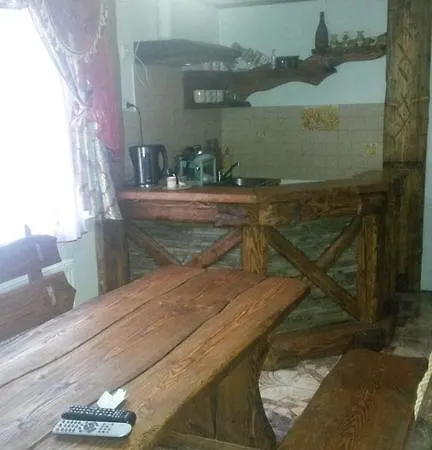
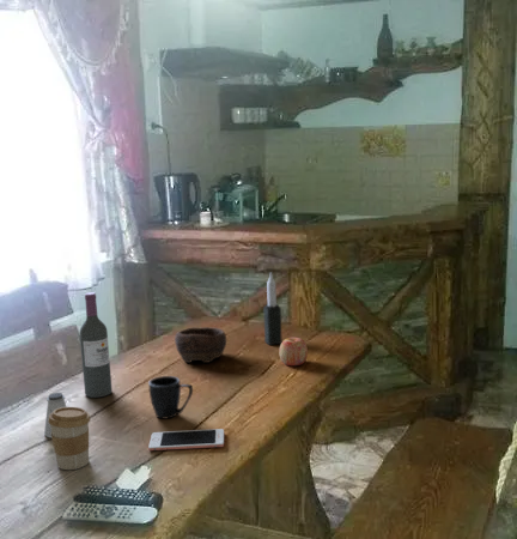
+ mug (171, 398)
+ candle (272, 308)
+ cell phone (187, 440)
+ wine bottle (93, 344)
+ saltshaker (54, 410)
+ apple (293, 351)
+ coffee cup (71, 436)
+ bowl (200, 343)
